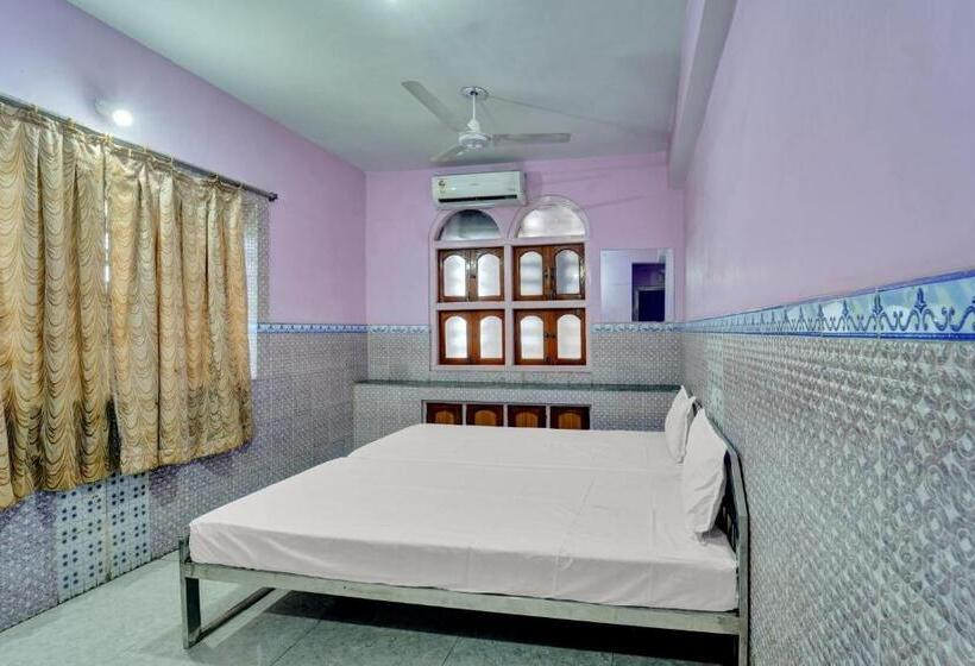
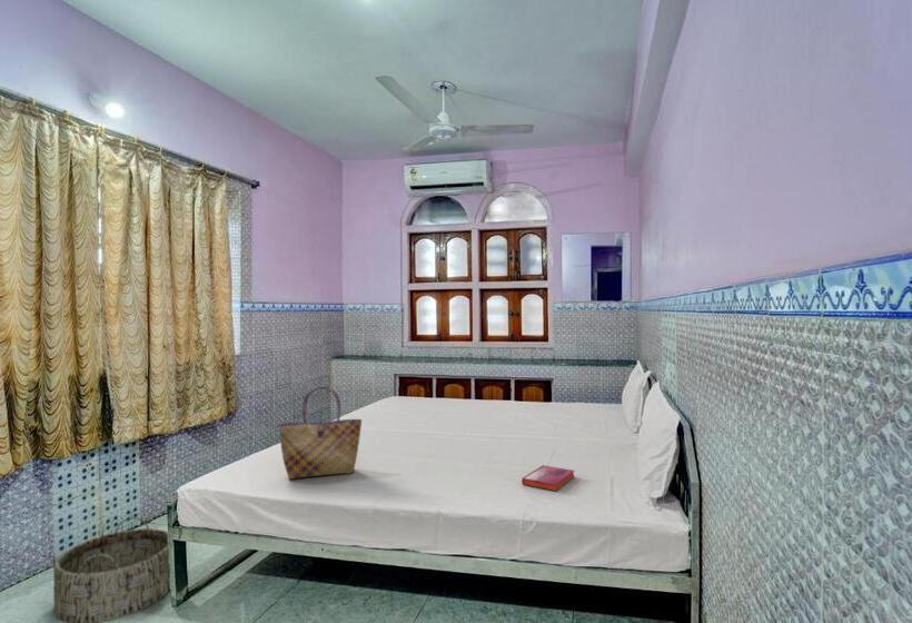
+ tote bag (321, 429)
+ hardback book (548, 477)
+ basket (117, 564)
